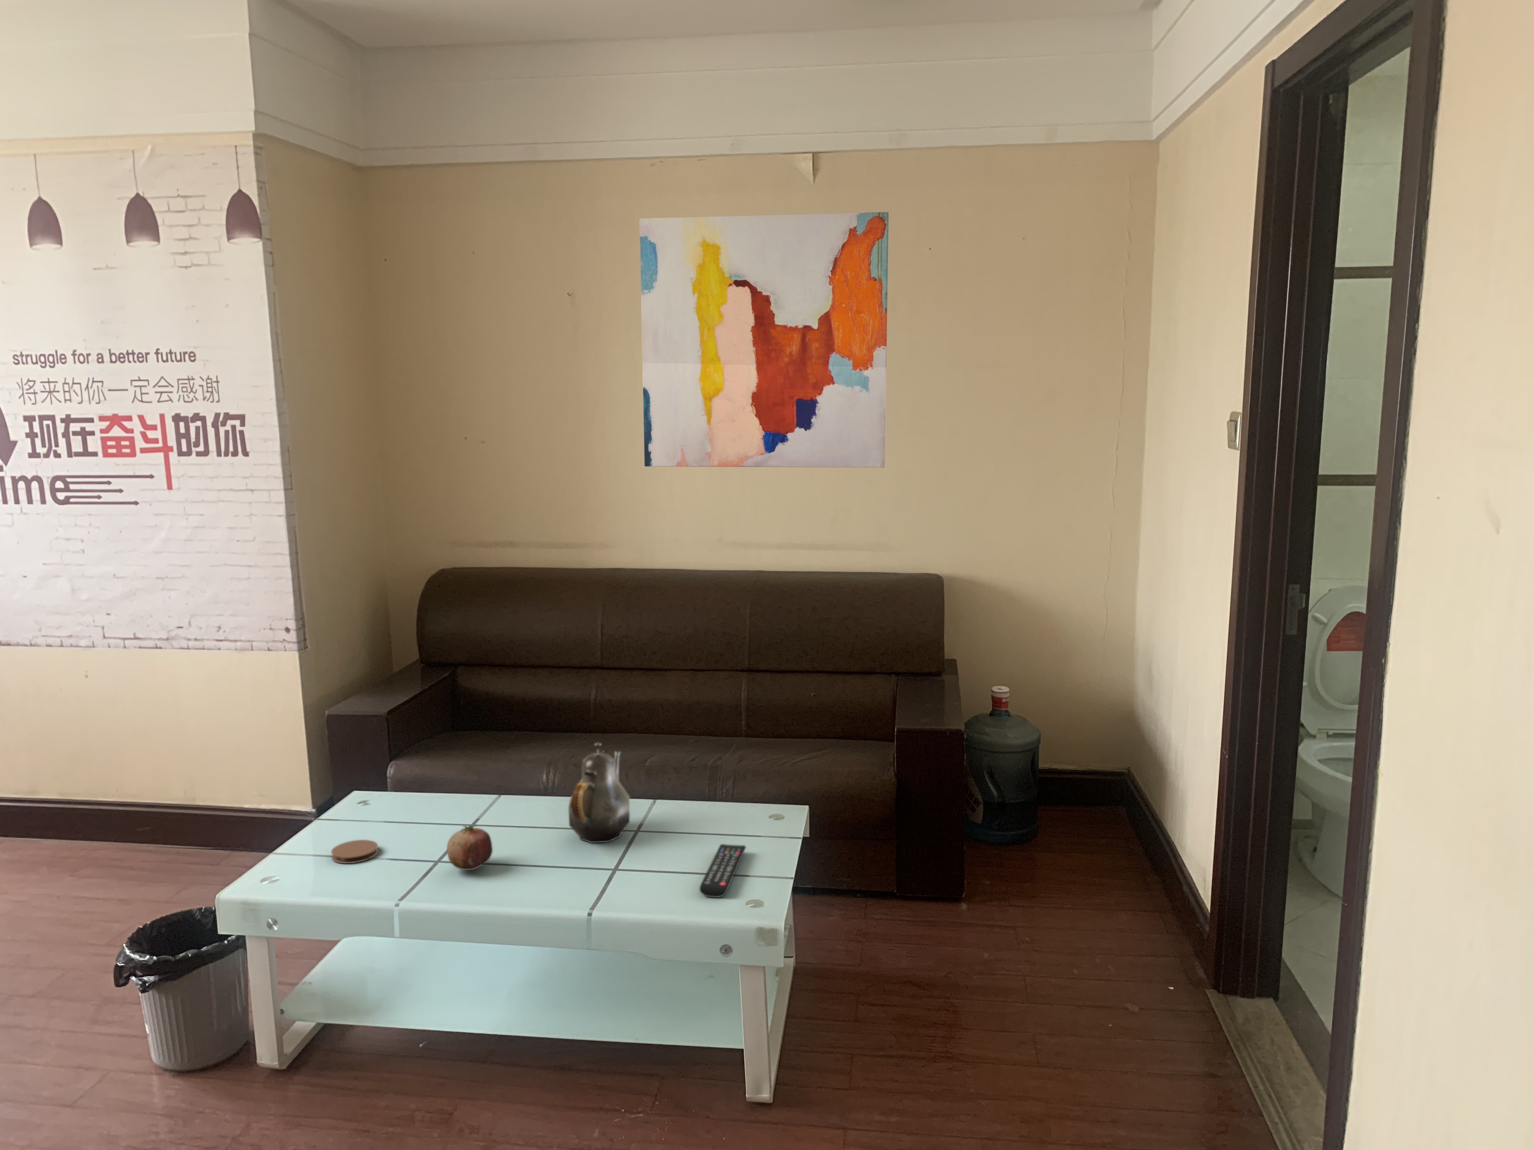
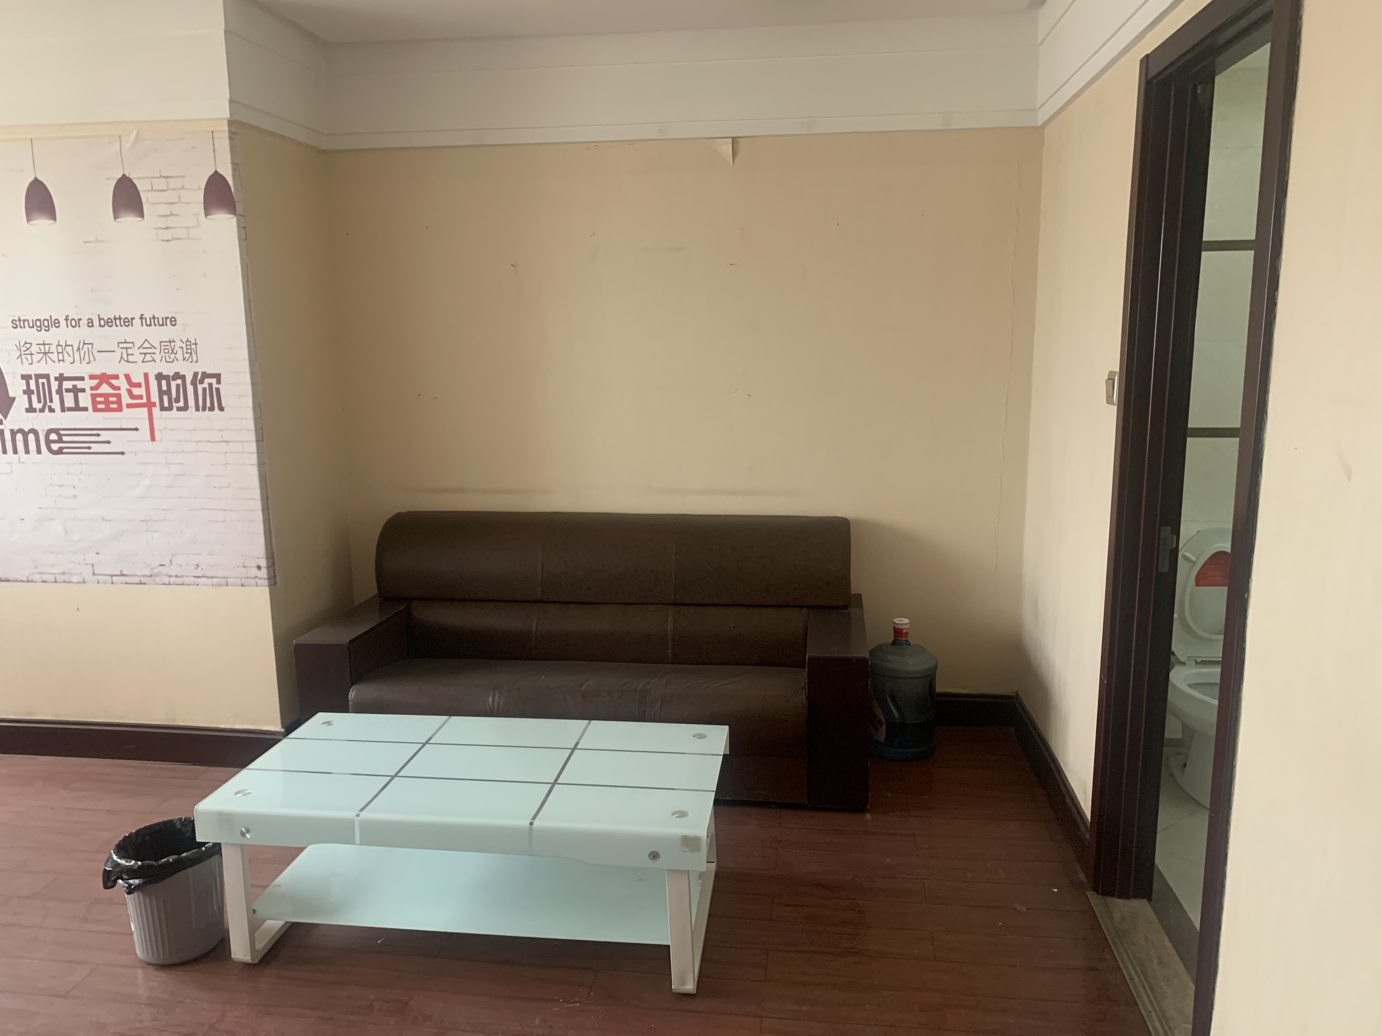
- coaster (355, 852)
- teapot (598, 789)
- wall art (763, 343)
- fruit (470, 847)
- remote control (724, 869)
